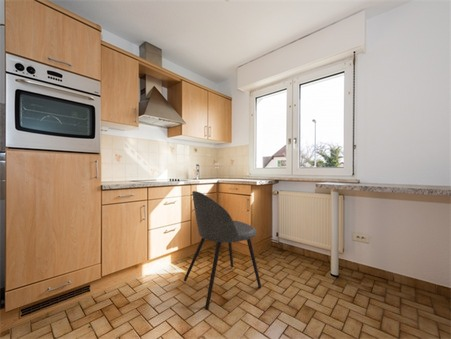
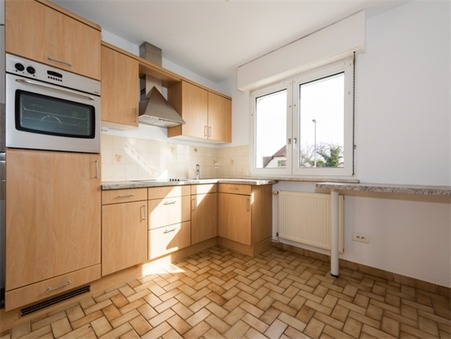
- dining chair (221, 237)
